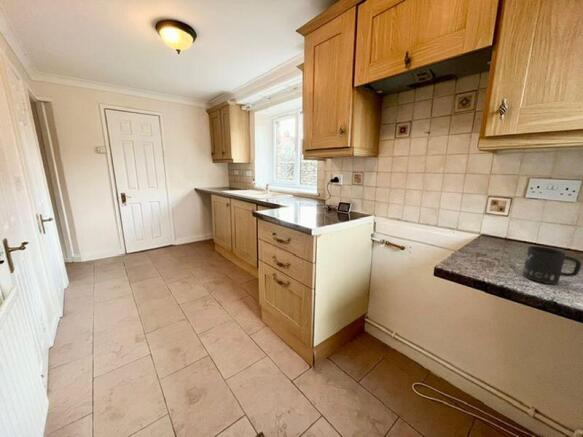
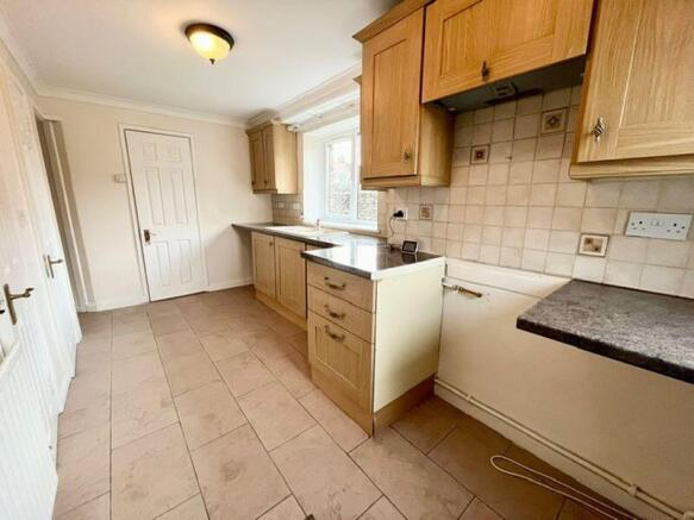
- mug (551, 266)
